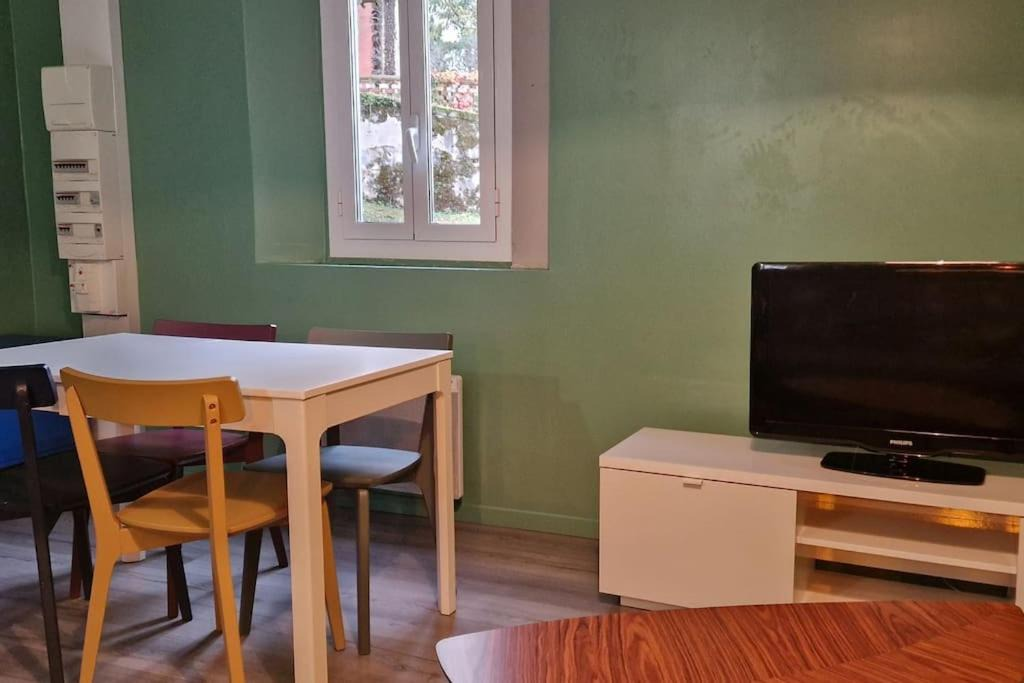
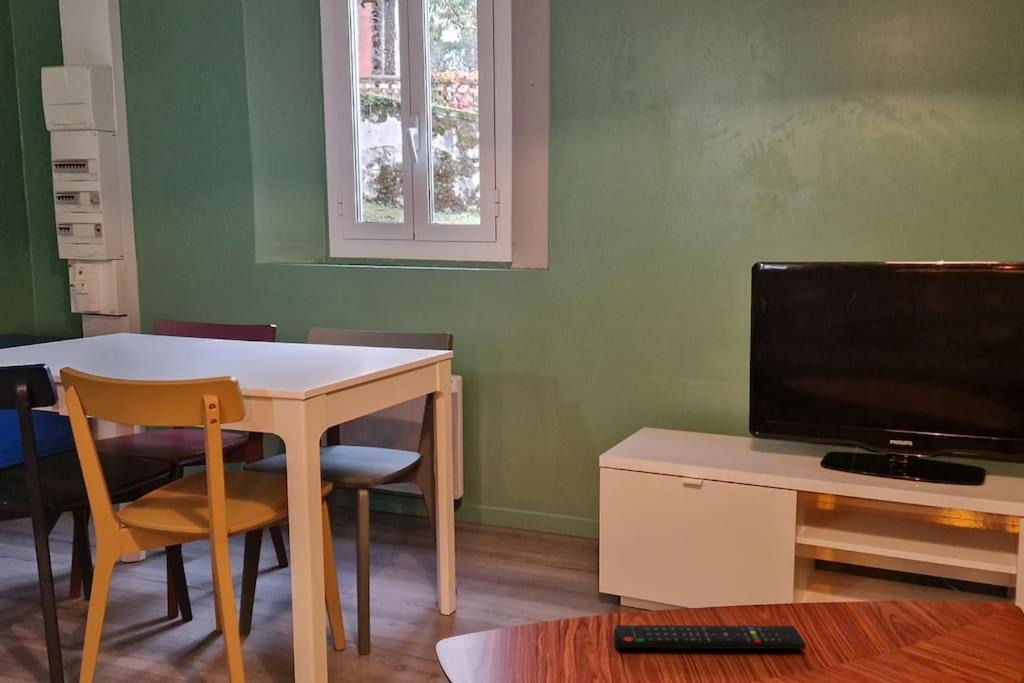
+ remote control (706, 639)
